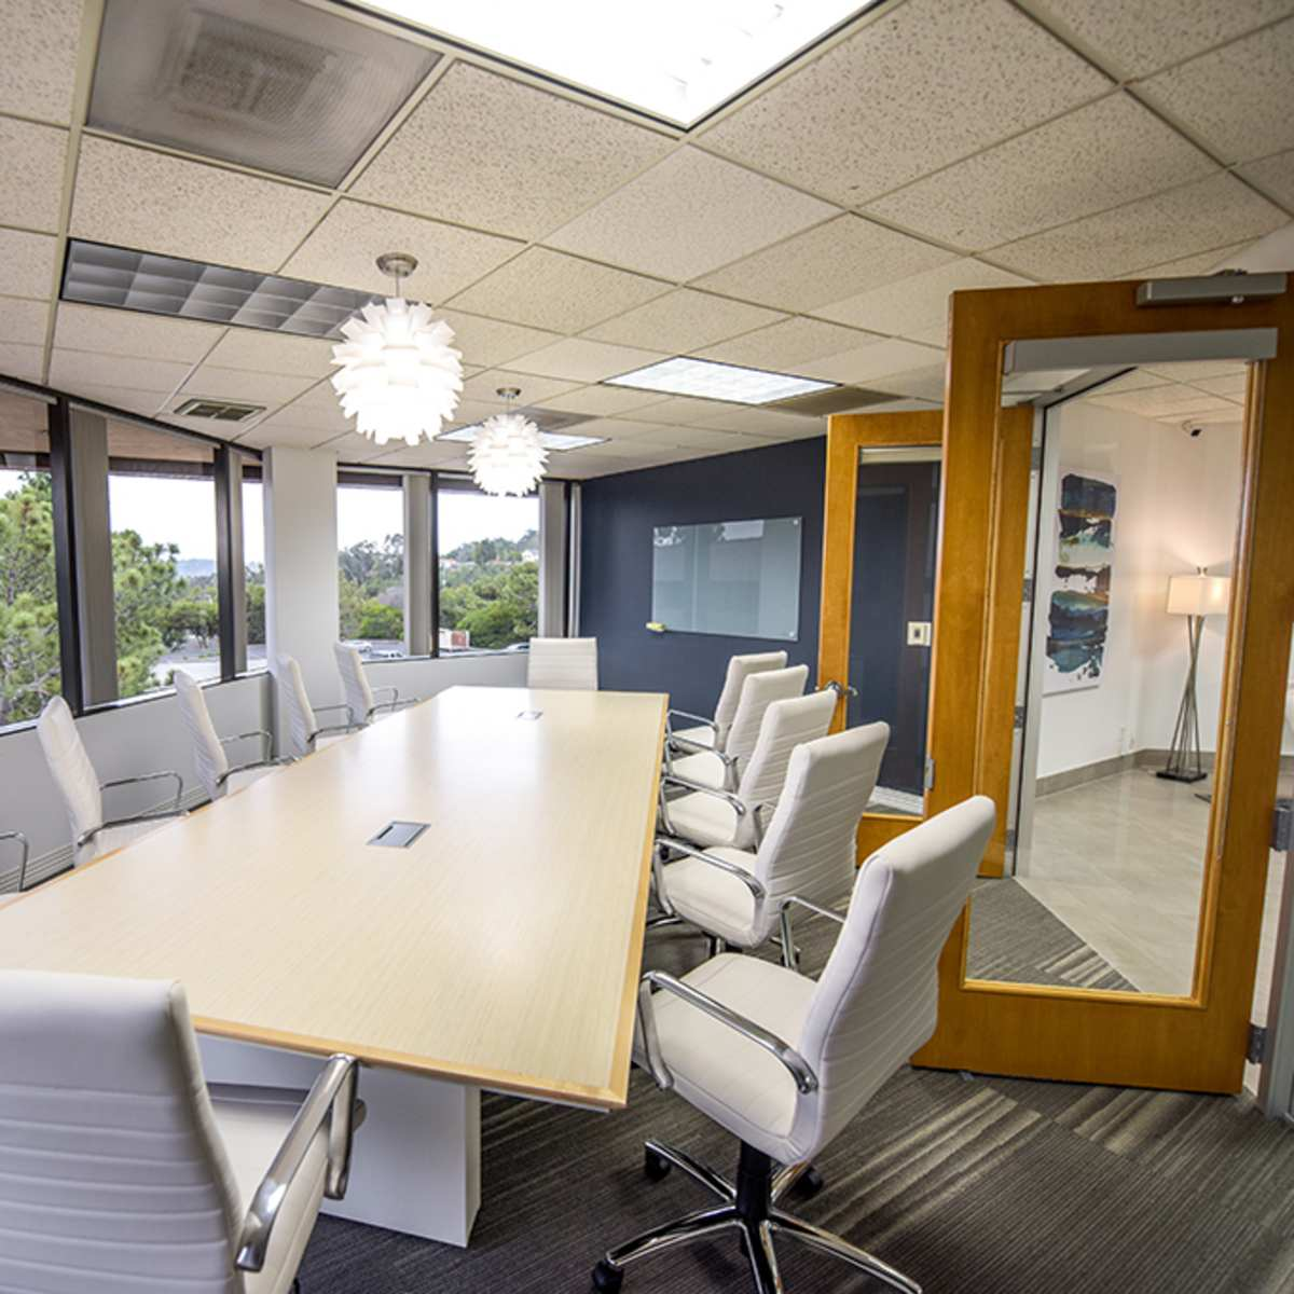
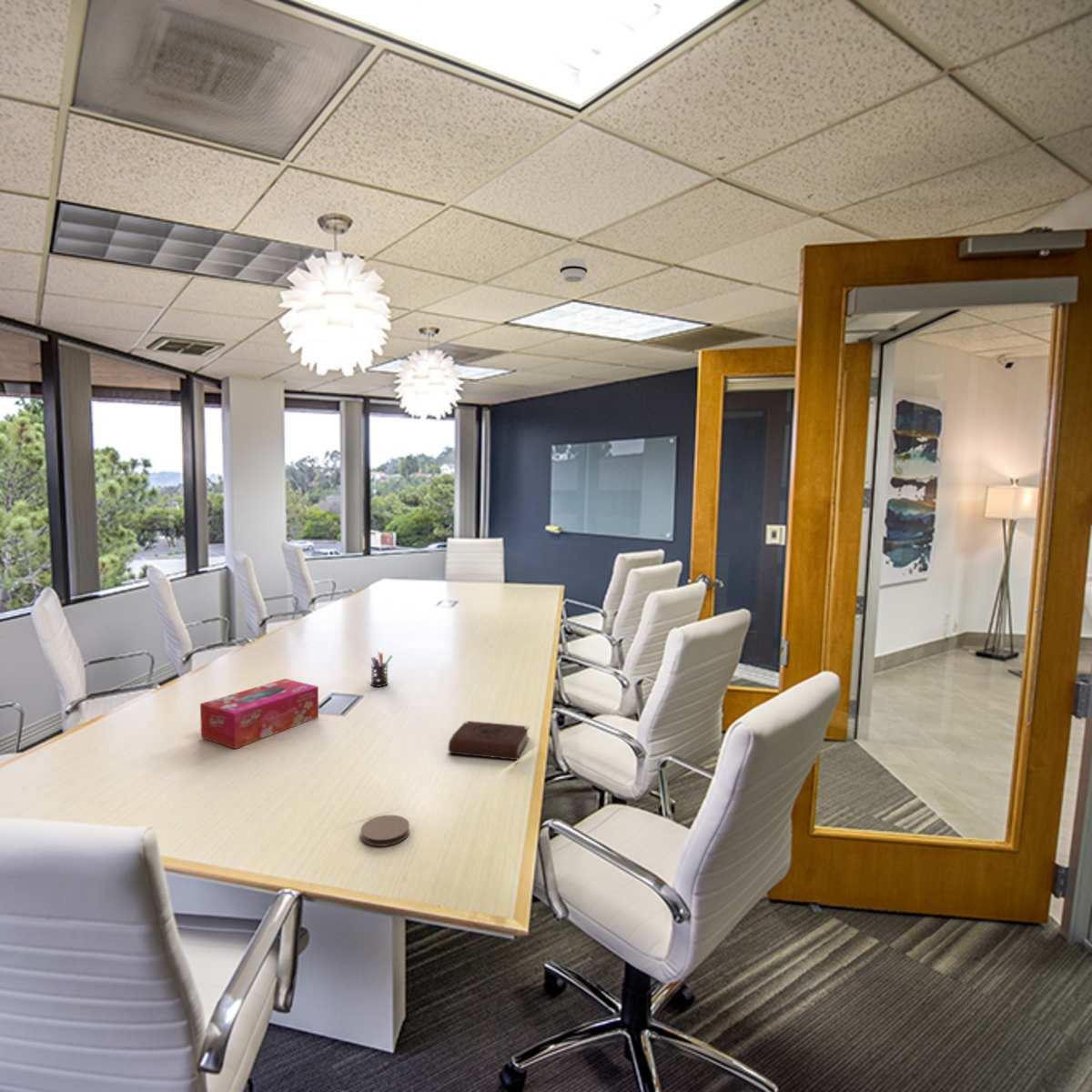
+ smoke detector (573, 270)
+ tissue box (262, 711)
+ coaster (385, 830)
+ book (490, 739)
+ pen holder (381, 667)
